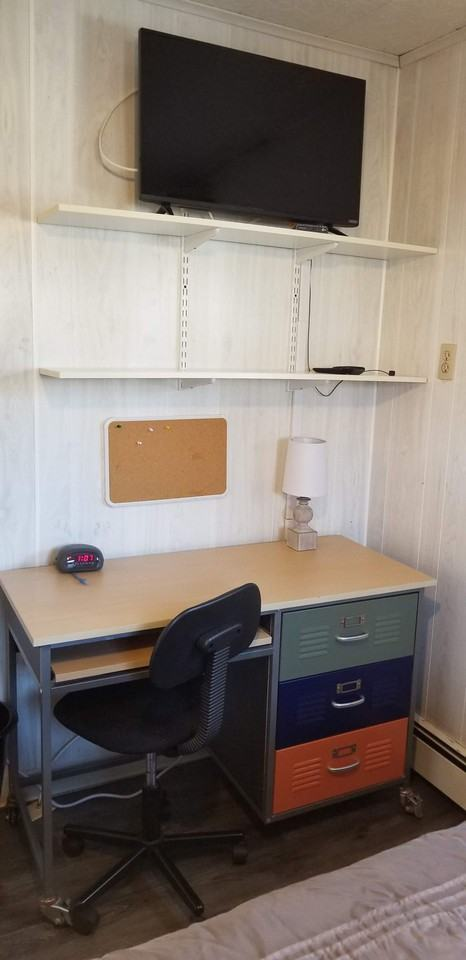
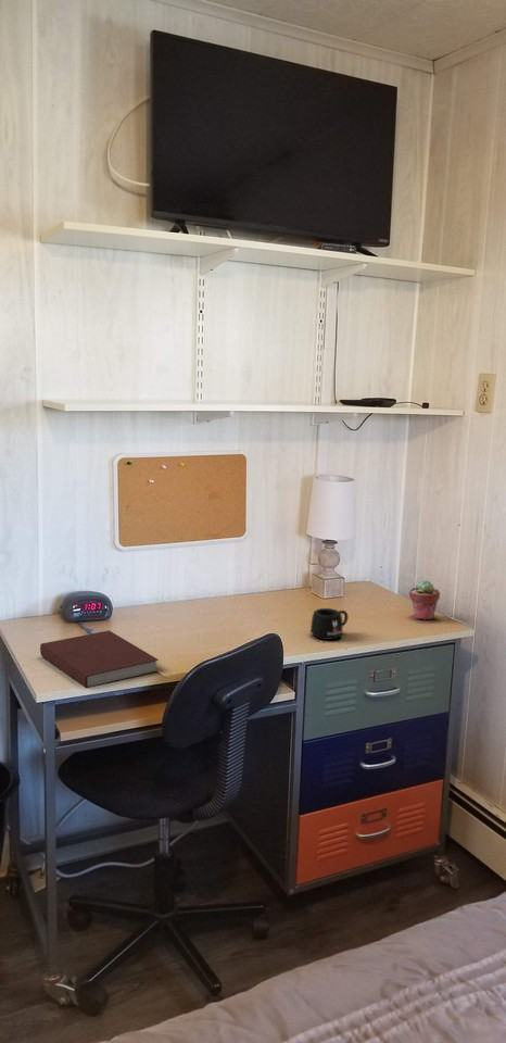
+ potted succulent (423, 598)
+ notebook (98, 657)
+ mug (331, 623)
